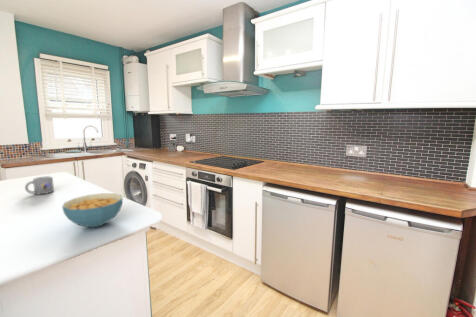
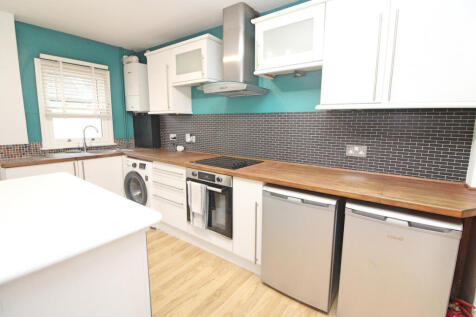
- cereal bowl (95, 212)
- mug (39, 185)
